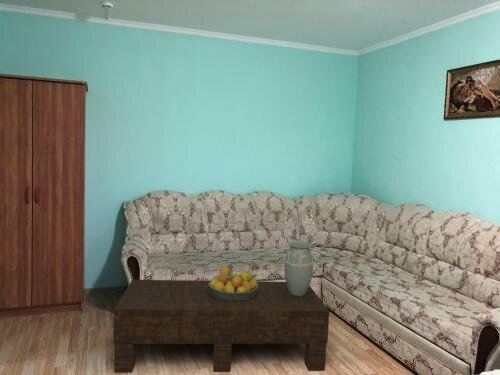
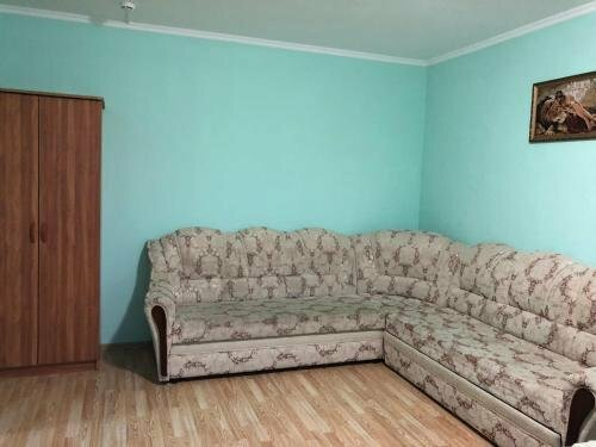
- fruit bowl (233, 281)
- decorative vase (298, 268)
- coffee table (221, 322)
